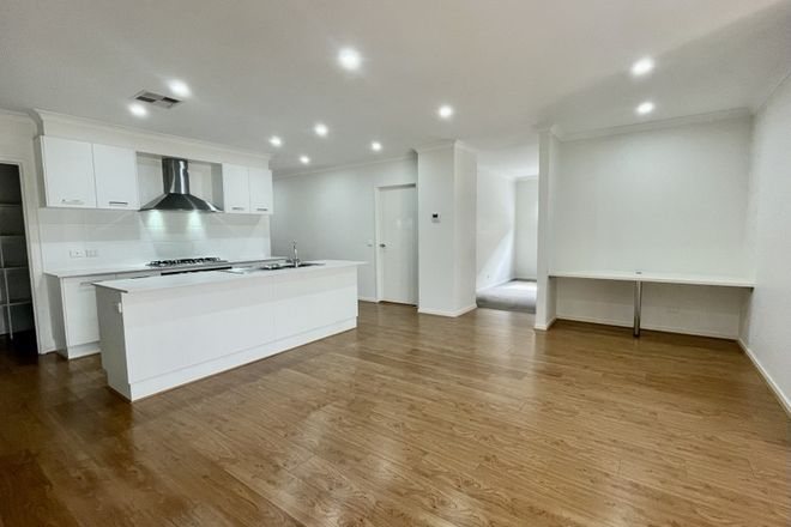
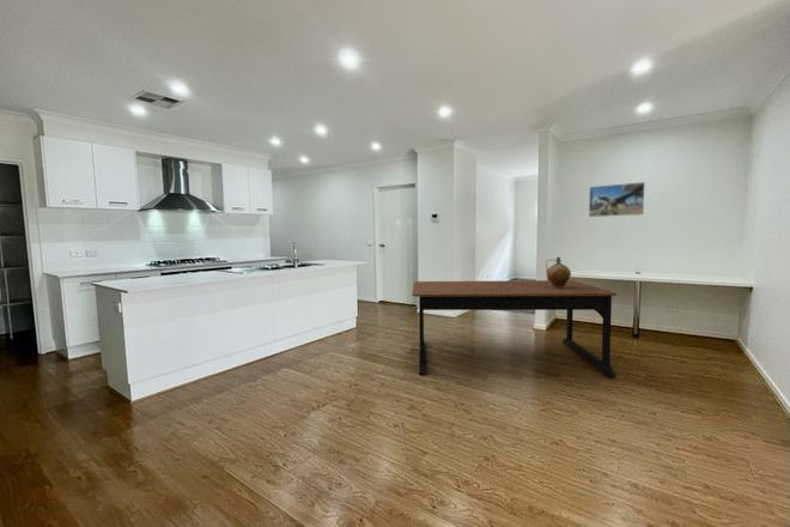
+ dining table (500, 309)
+ ceramic jug (558, 272)
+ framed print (615, 200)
